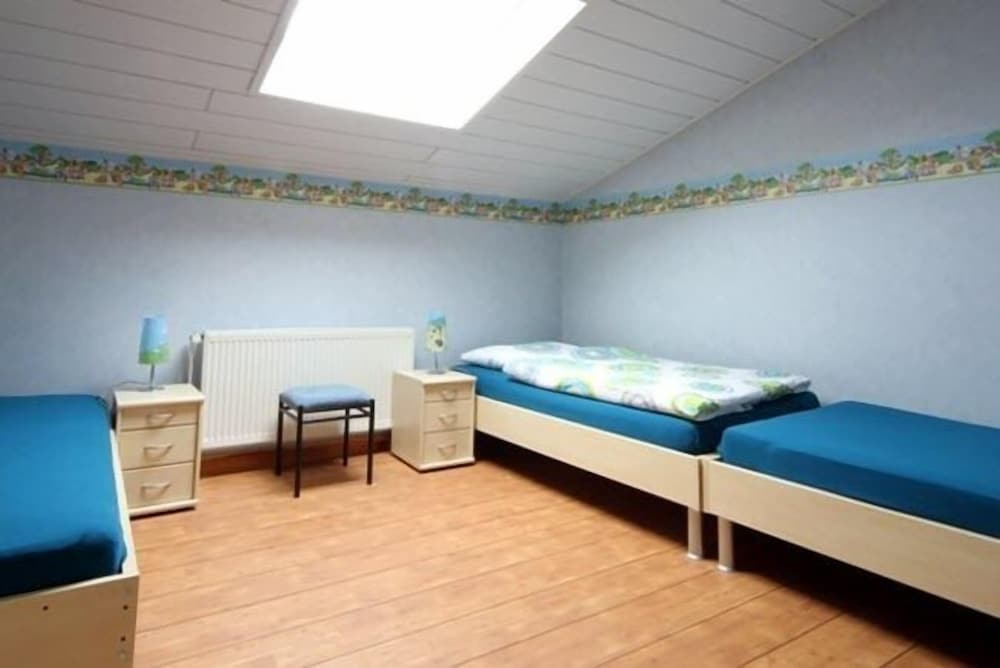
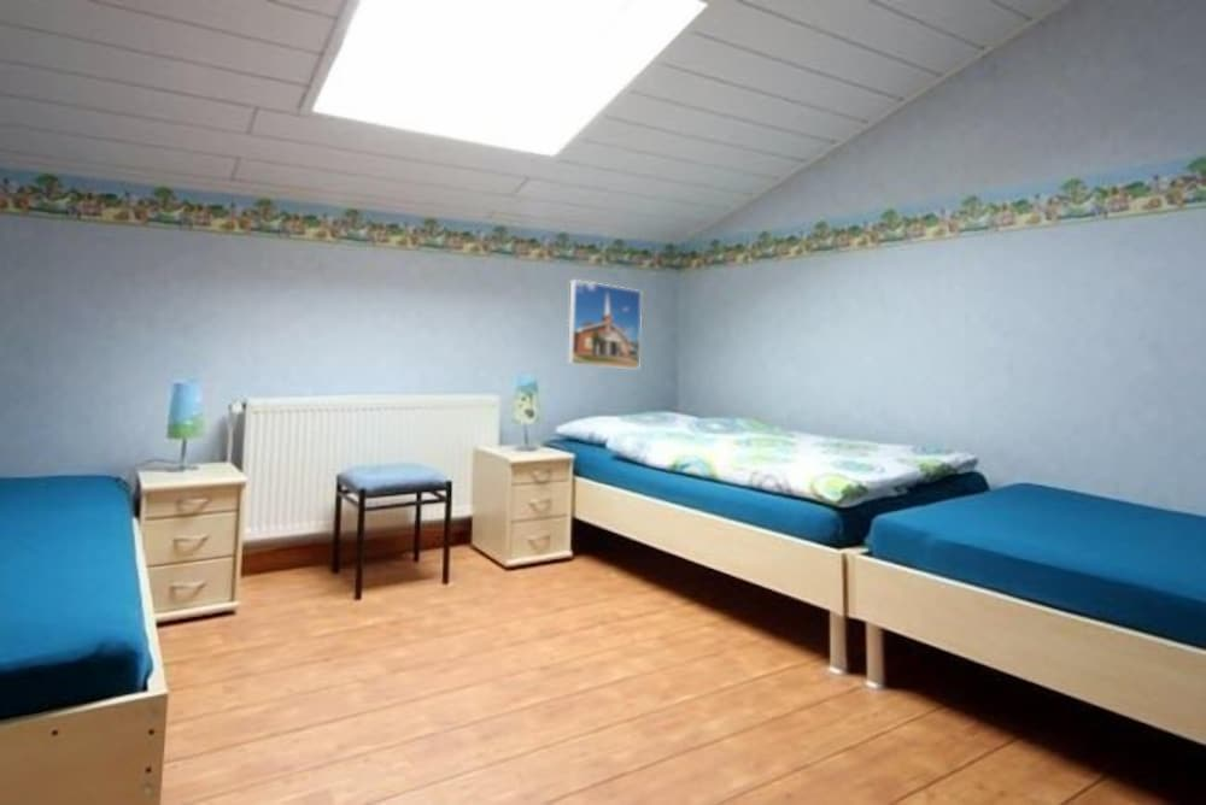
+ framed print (605, 325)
